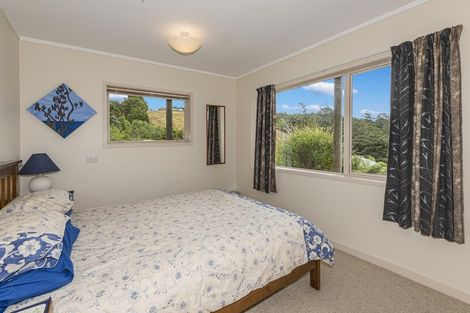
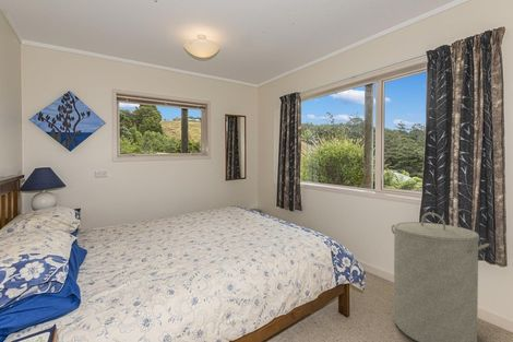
+ laundry hamper (432, 271)
